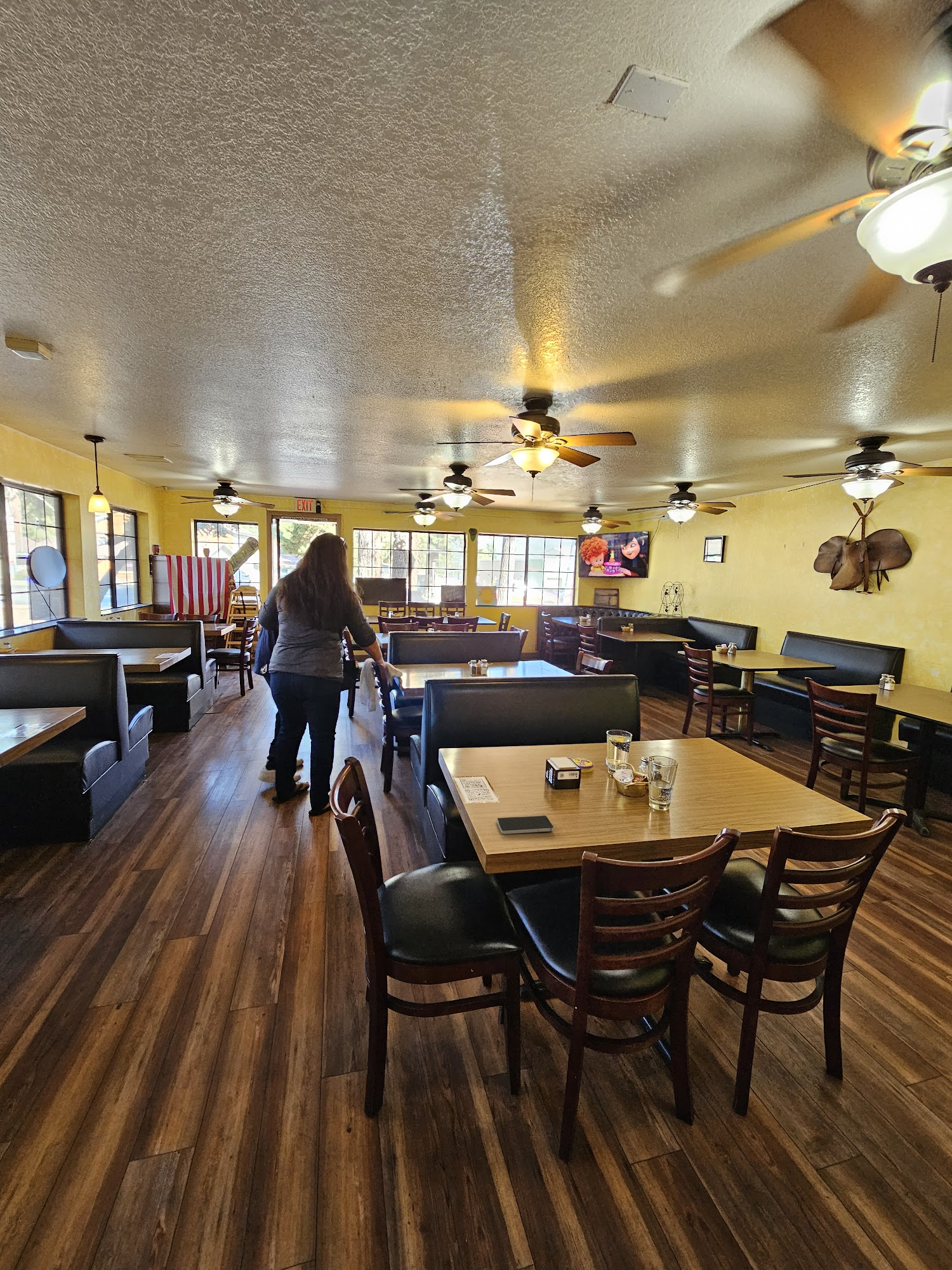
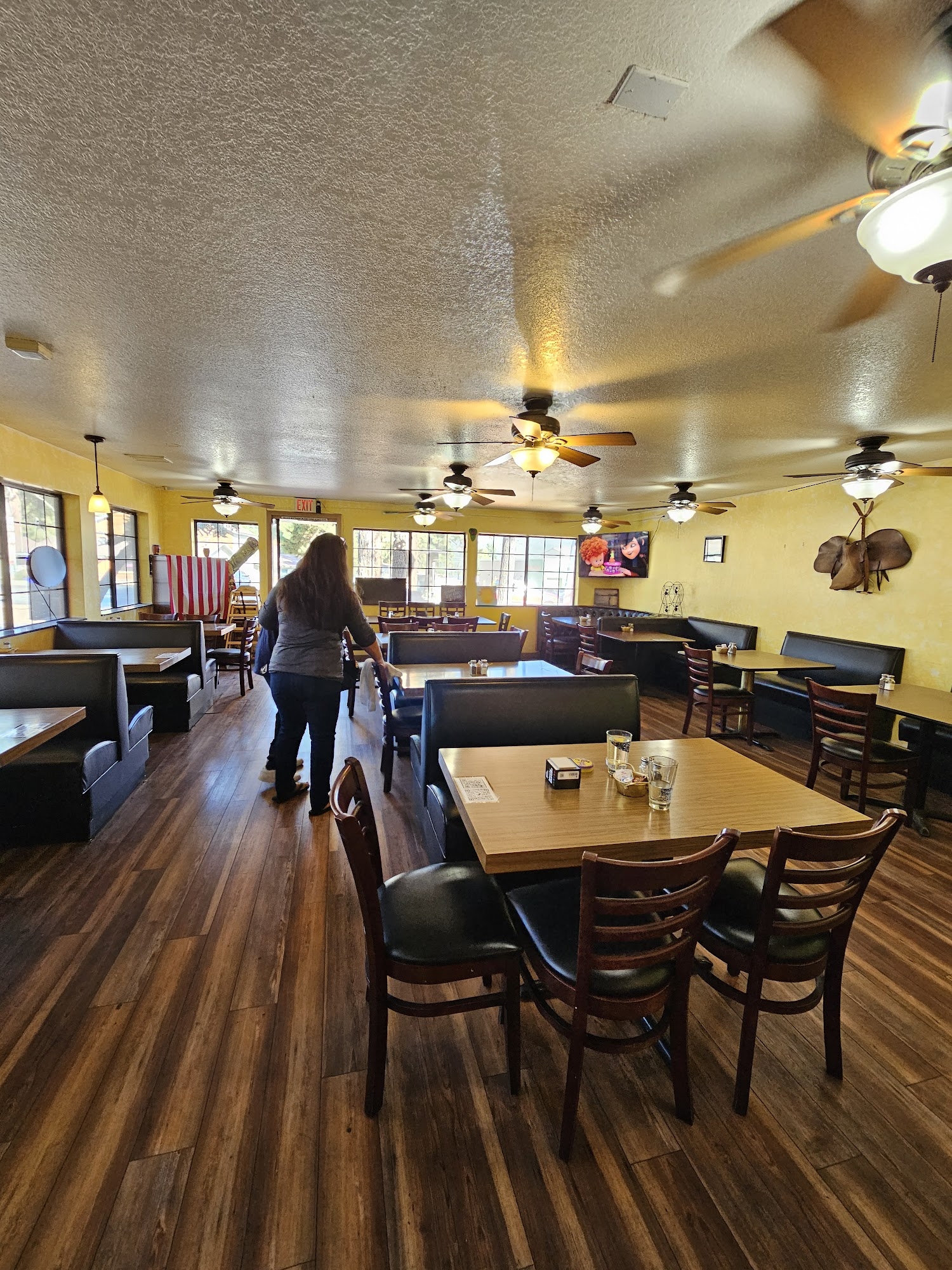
- smartphone (524, 824)
